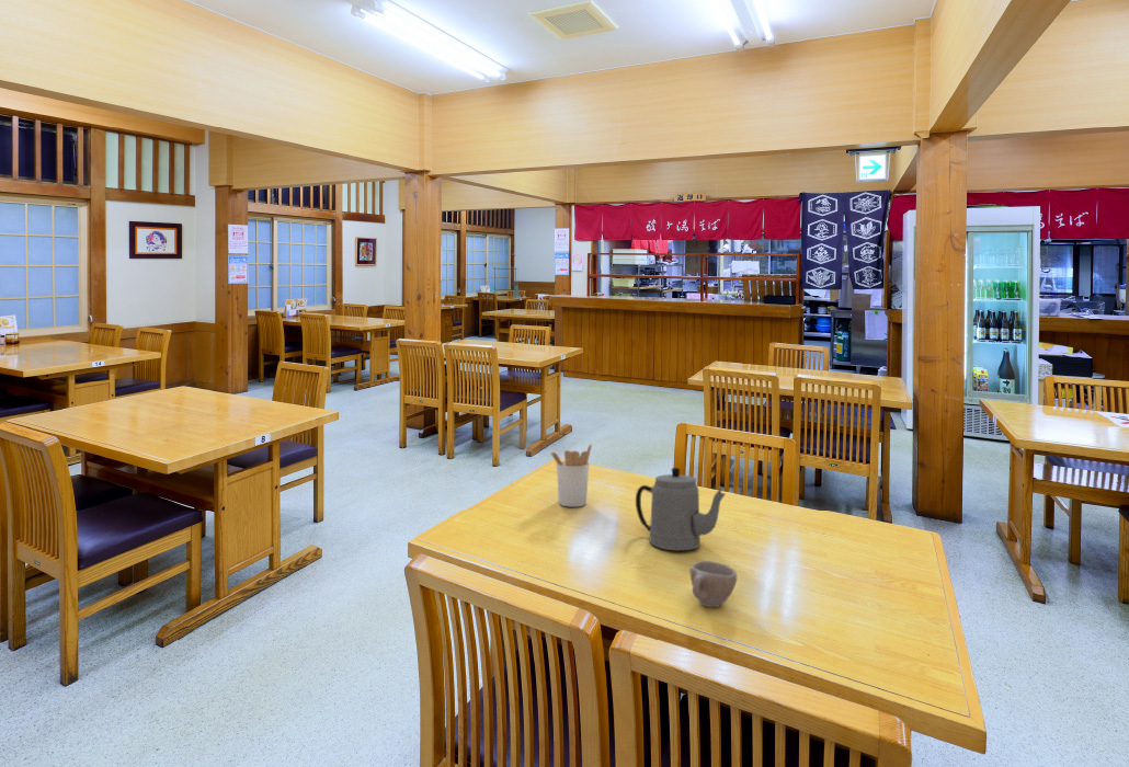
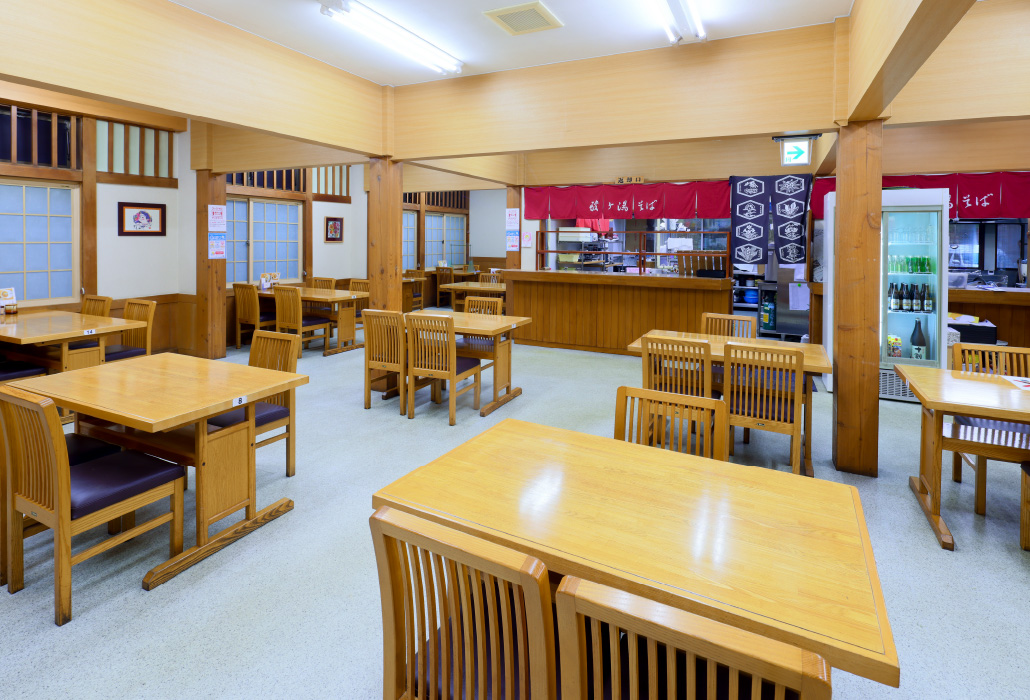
- utensil holder (573, 474)
- teapot (678, 505)
- cup (709, 587)
